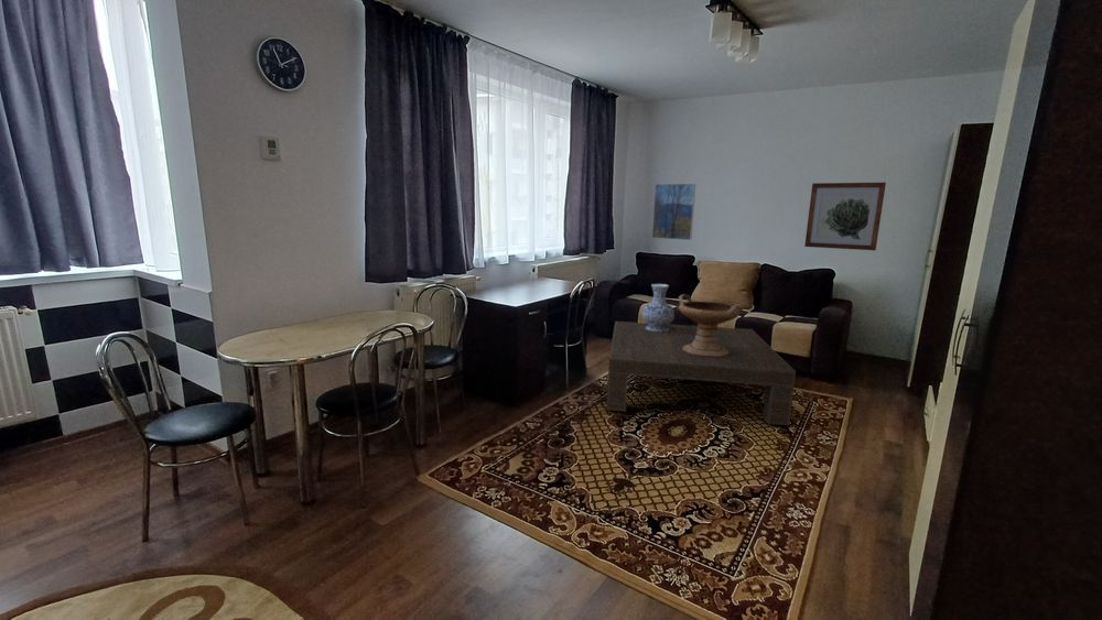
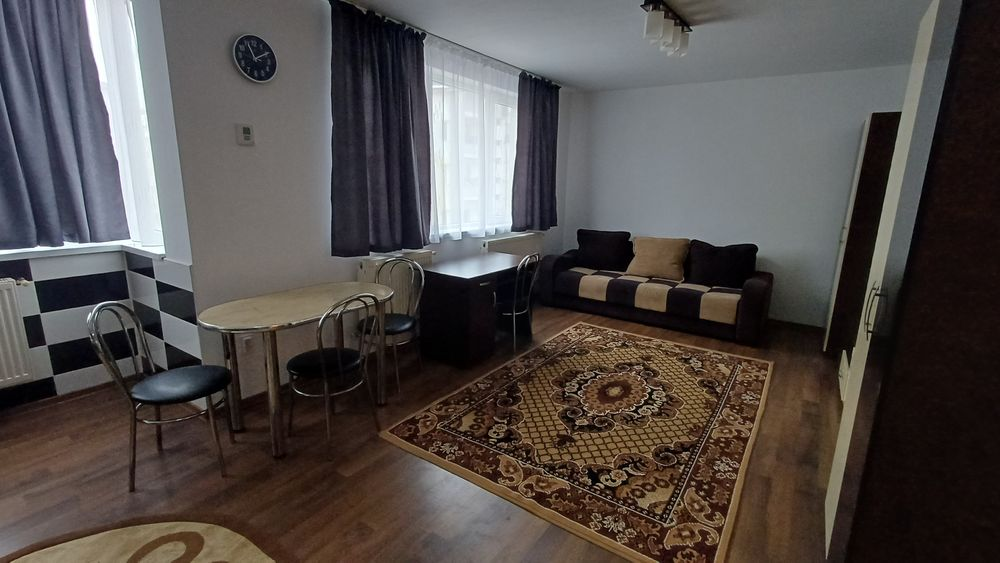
- vase (658, 306)
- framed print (672, 211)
- decorative bowl (707, 325)
- wall art (843, 216)
- coffee table (688, 365)
